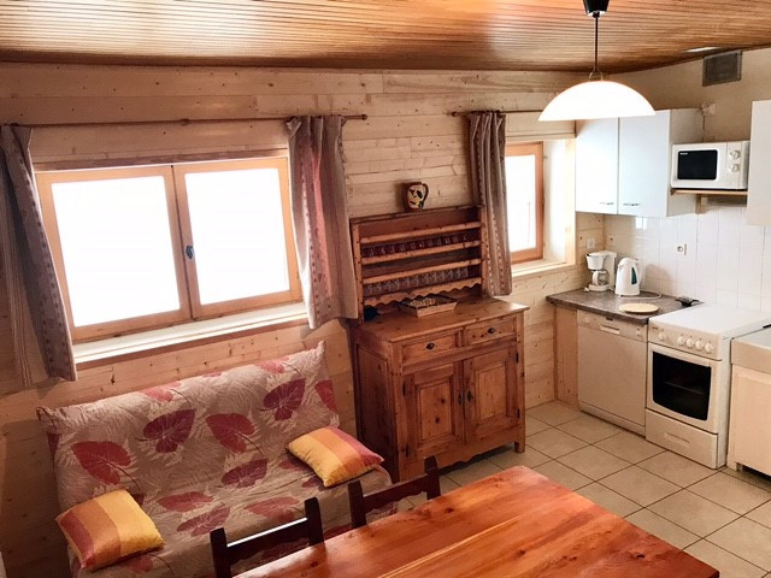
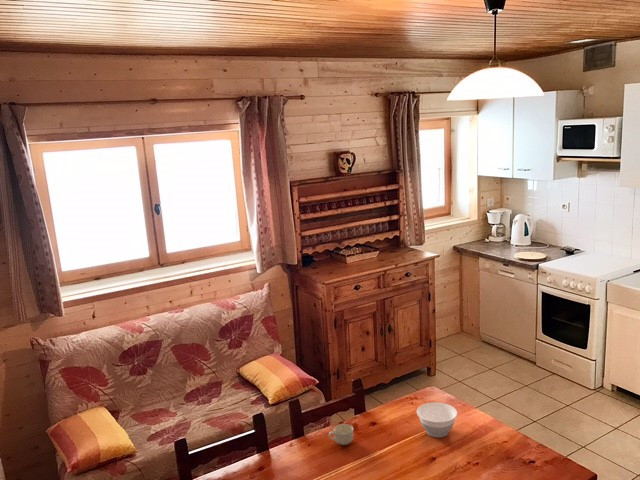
+ bowl (437, 421)
+ cup (340, 435)
